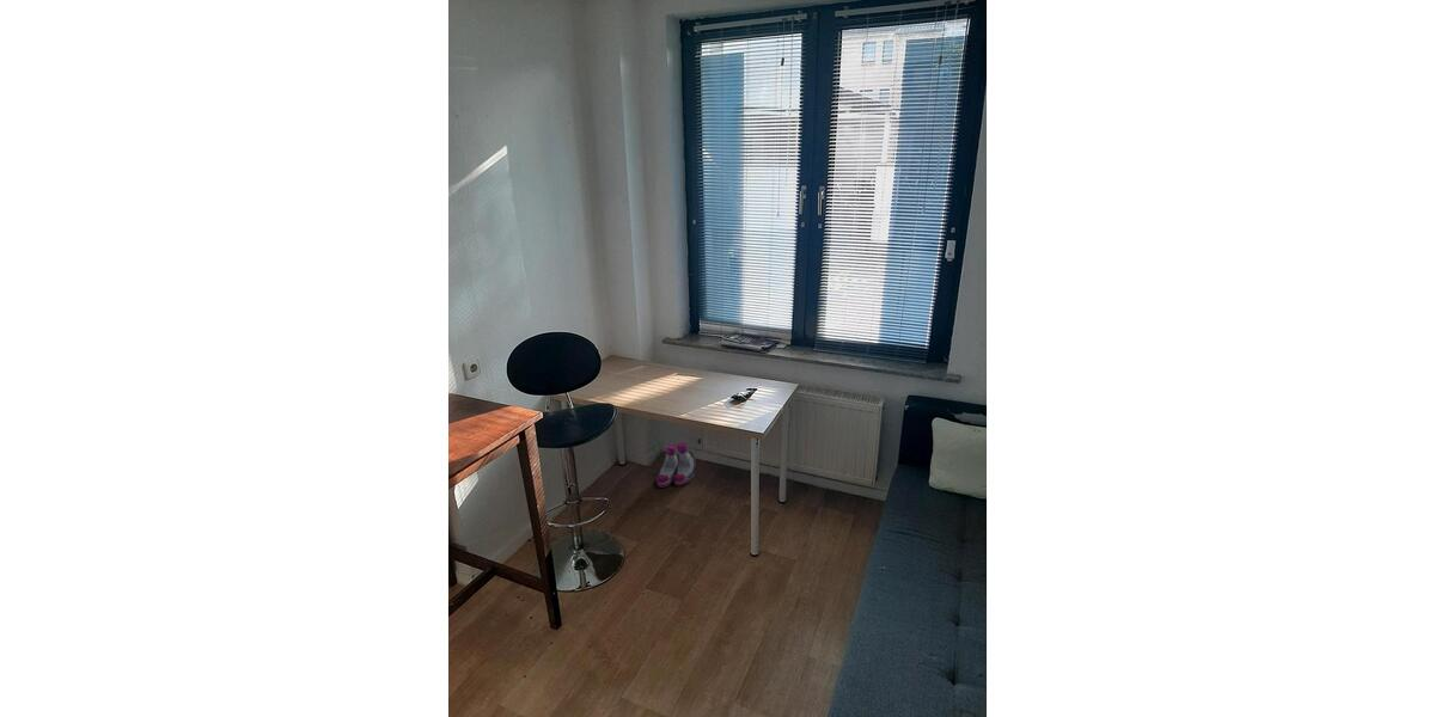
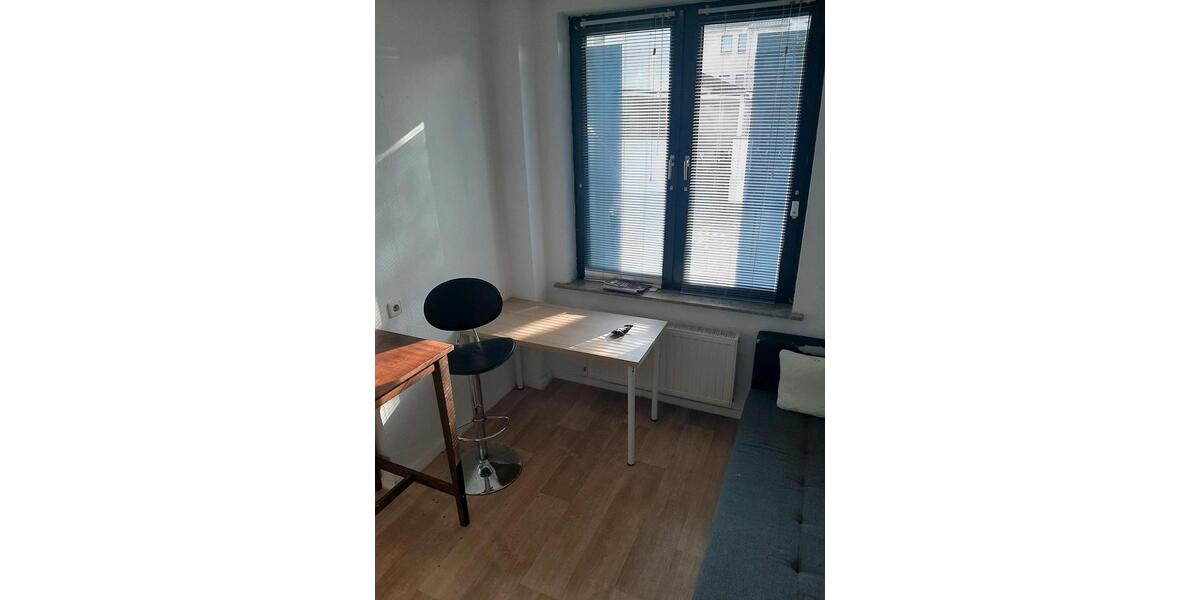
- boots (674, 461)
